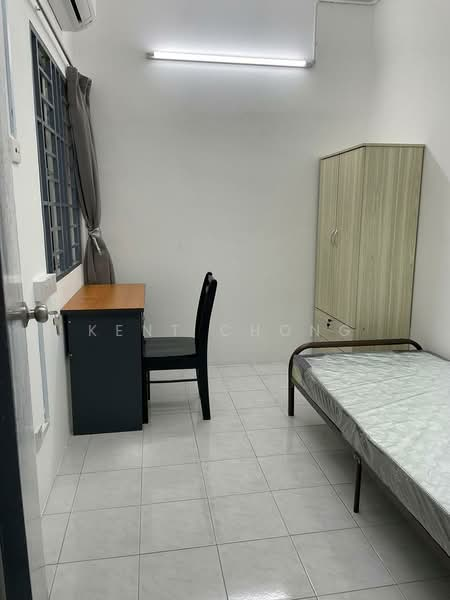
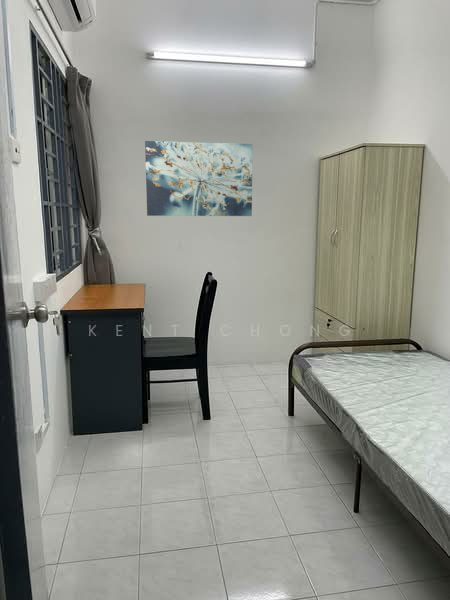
+ wall art (199, 179)
